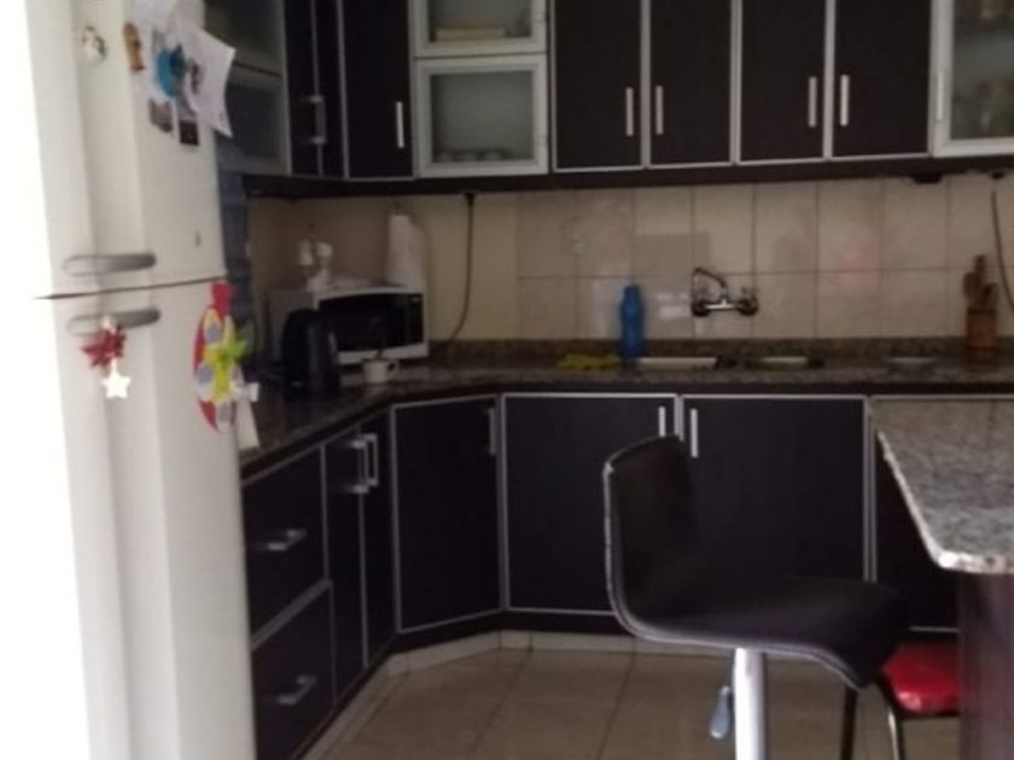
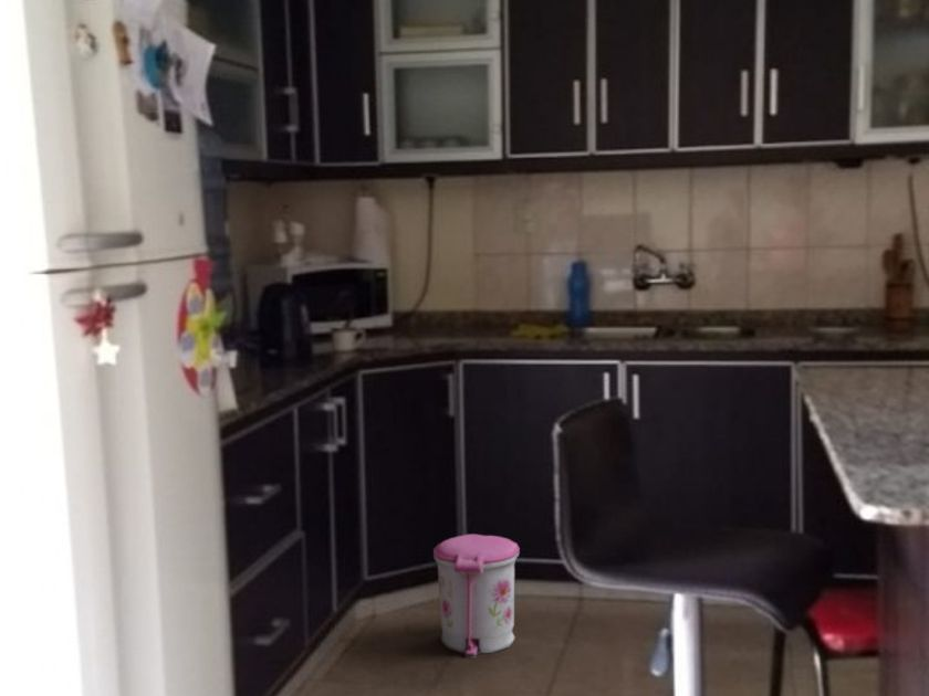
+ trash can (477, 590)
